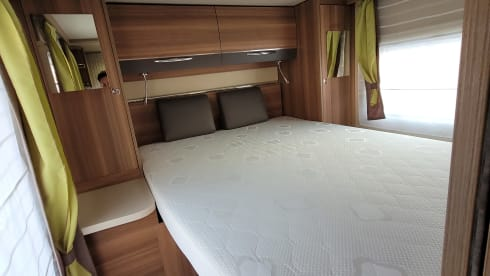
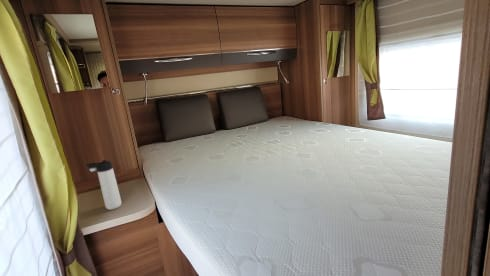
+ thermos bottle (104, 185)
